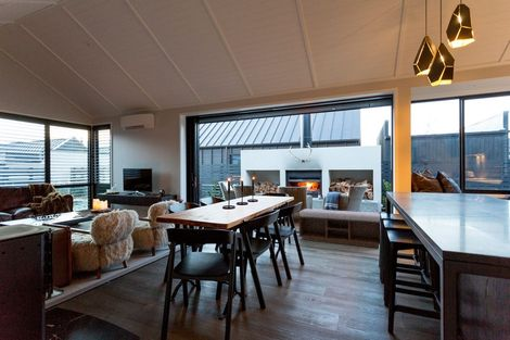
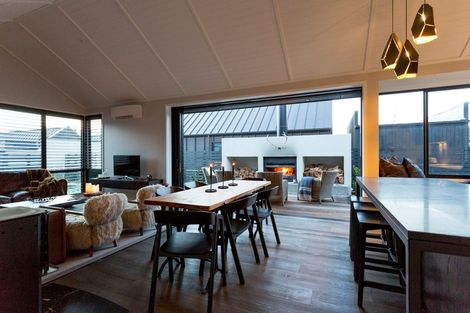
- bench (339, 226)
